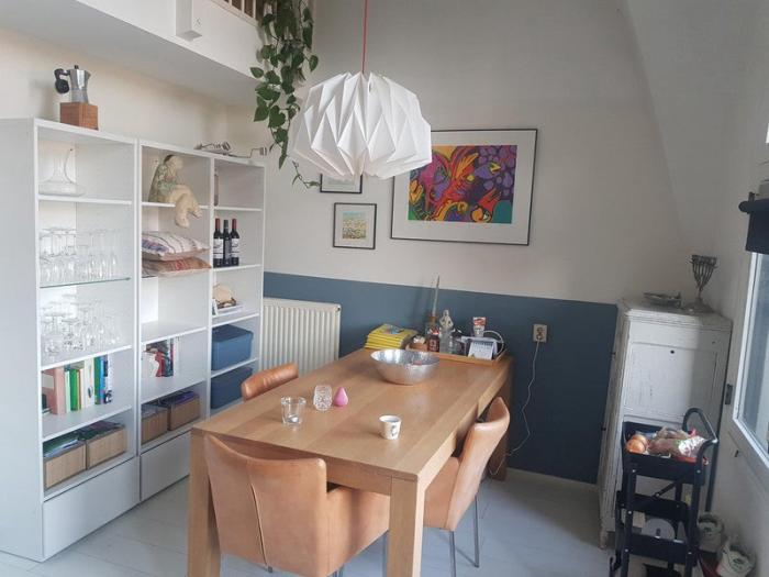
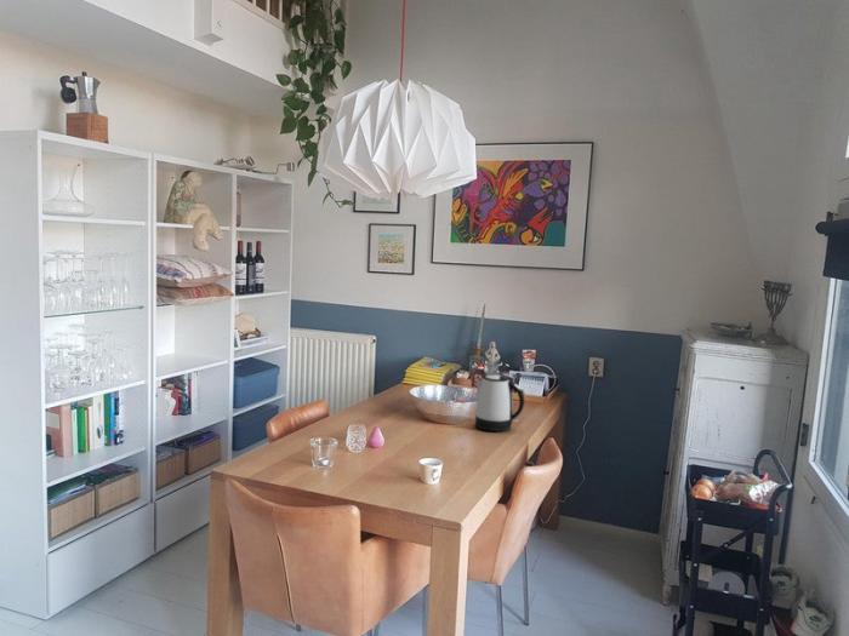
+ kettle (498, 401)
